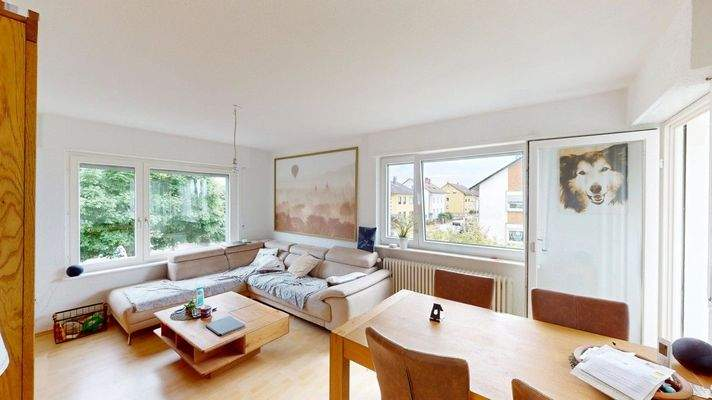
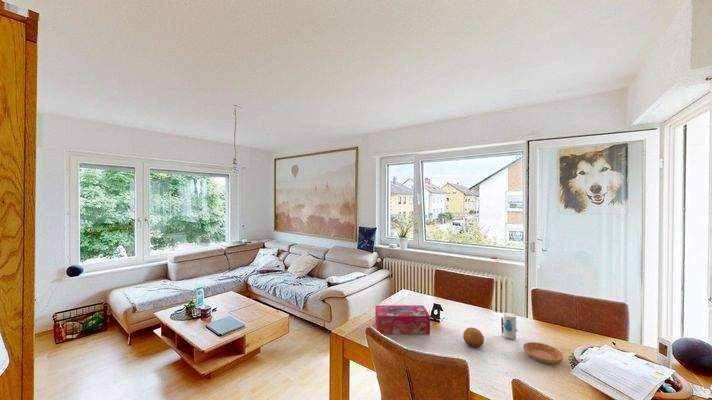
+ tissue box (401, 319)
+ toy (508, 326)
+ fruit (473, 337)
+ saucer (542, 353)
